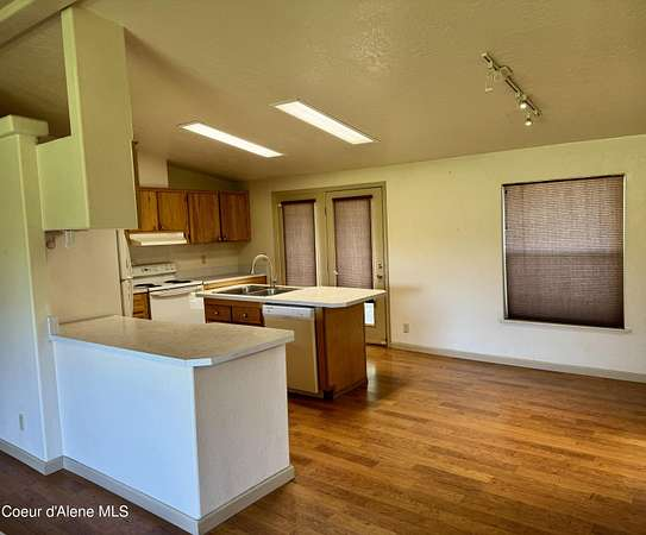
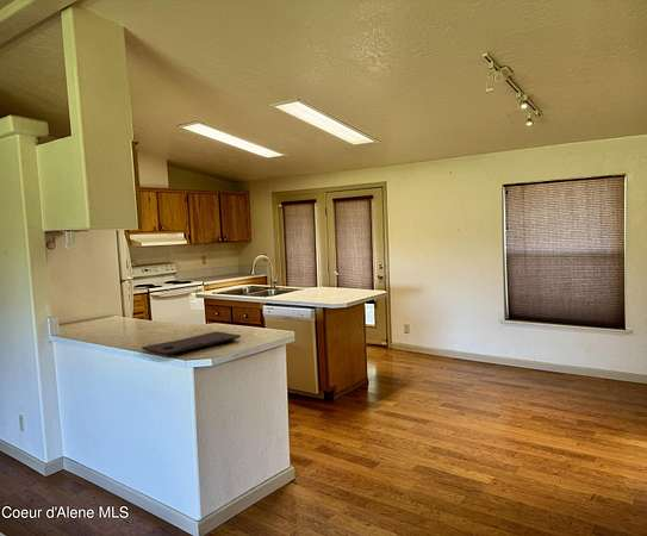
+ cutting board (193, 343)
